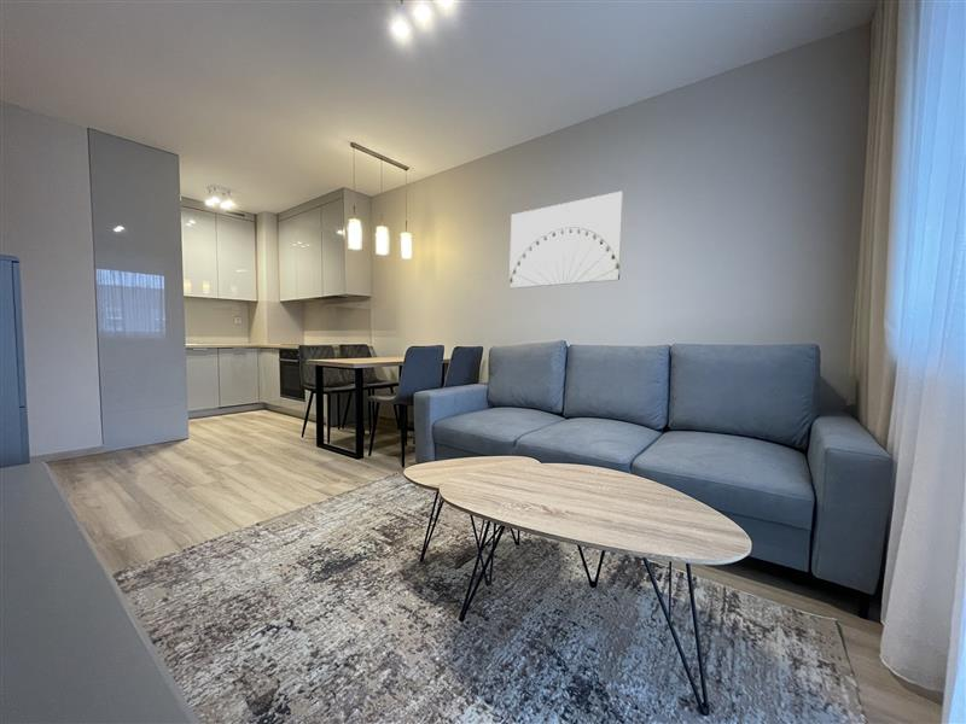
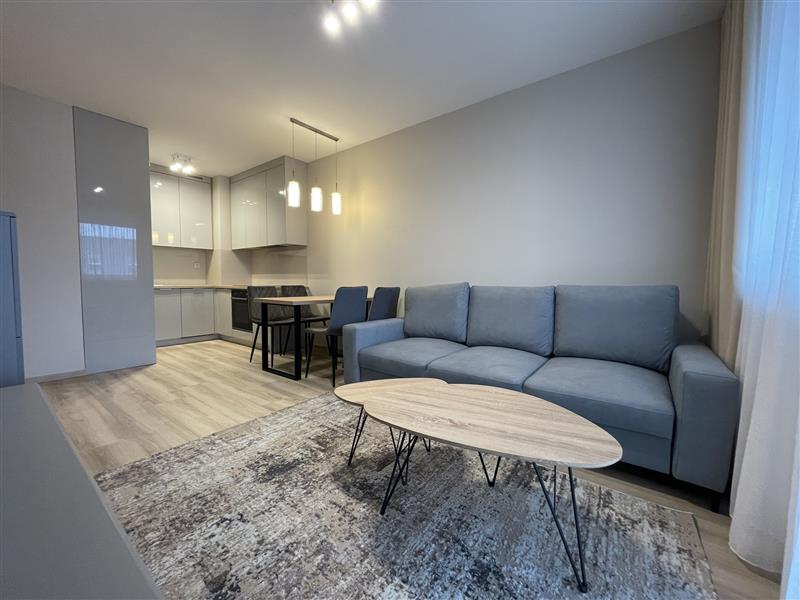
- wall art (560, 244)
